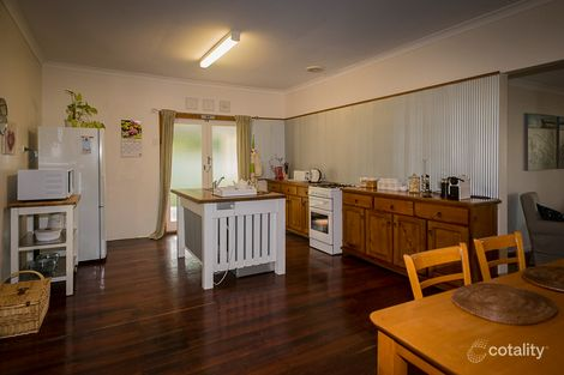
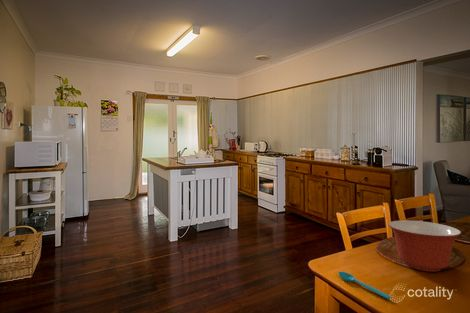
+ mixing bowl (422, 246)
+ spoon (362, 283)
